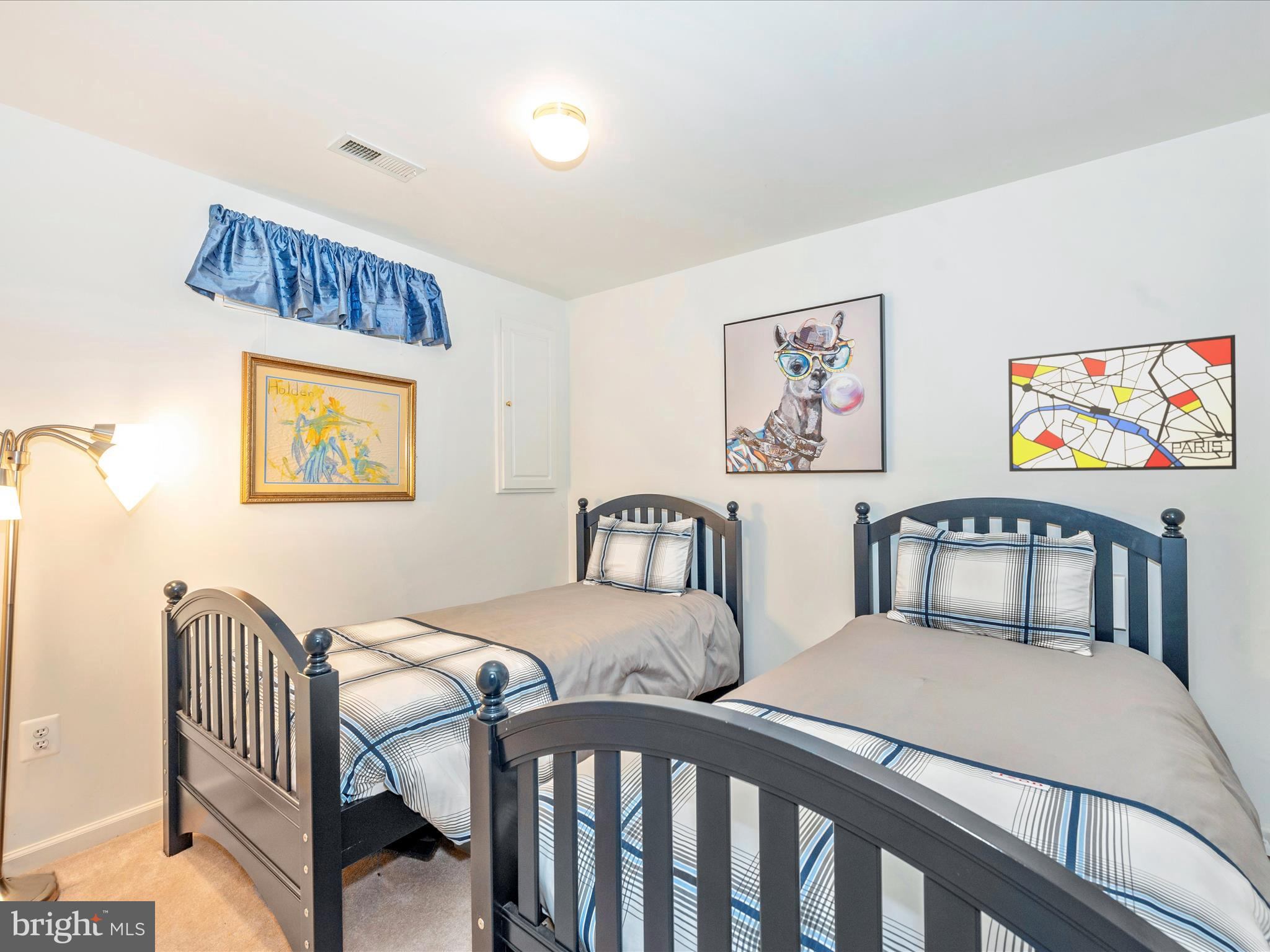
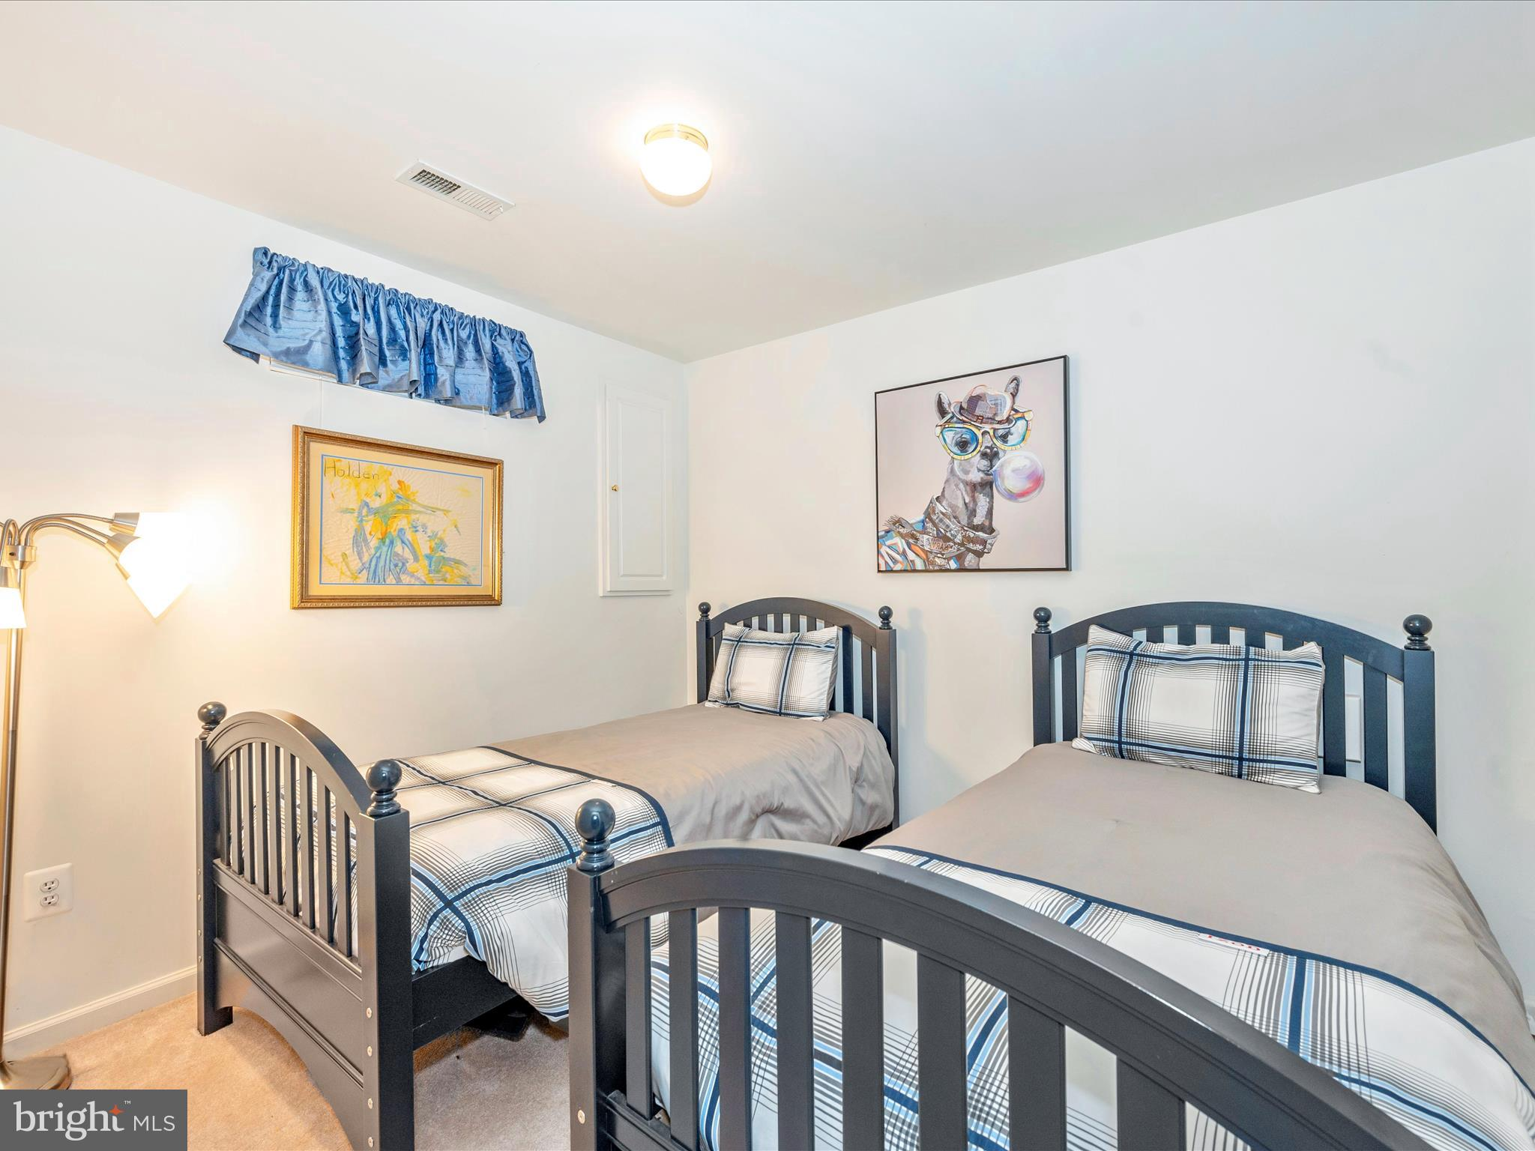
- wall art (1112, 409)
